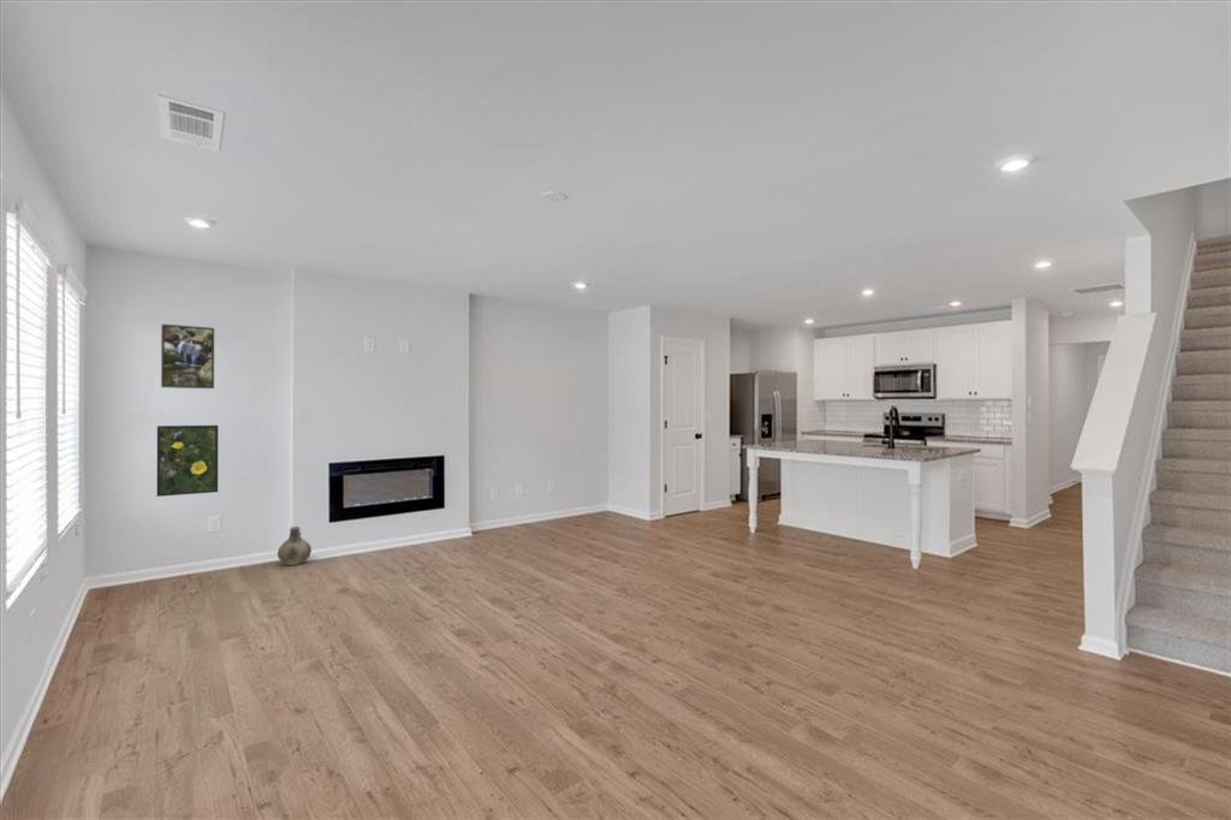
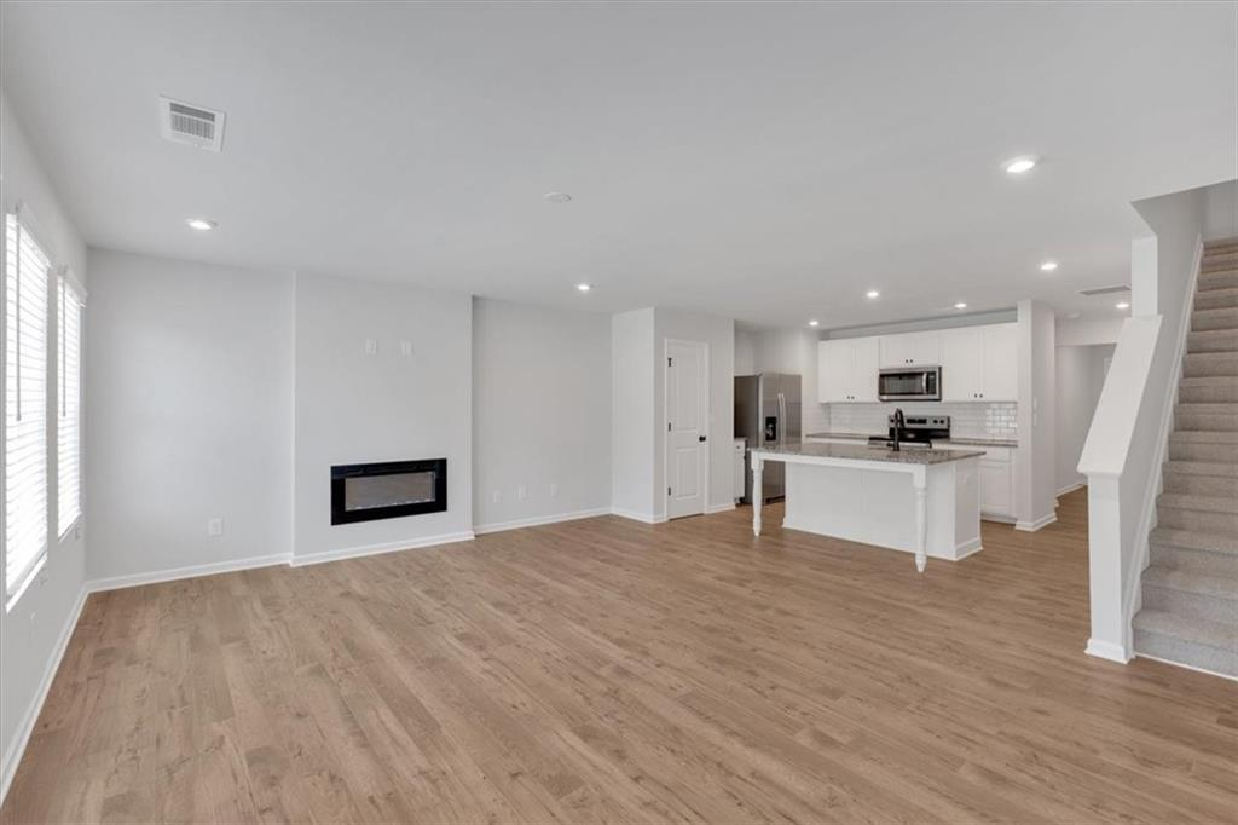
- ceramic jug (293, 545)
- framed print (188, 459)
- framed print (188, 357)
